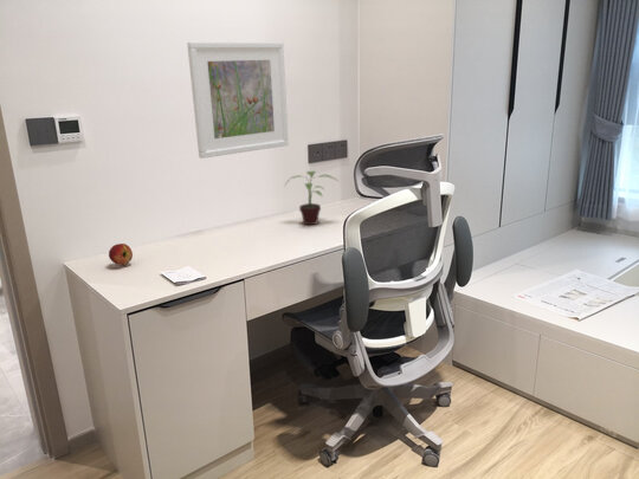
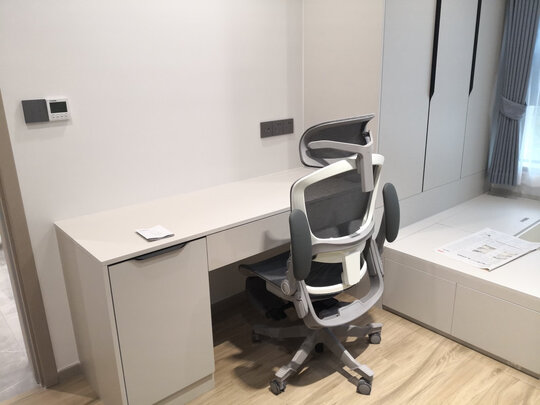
- apple (120, 254)
- potted plant (310, 199)
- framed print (241, 98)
